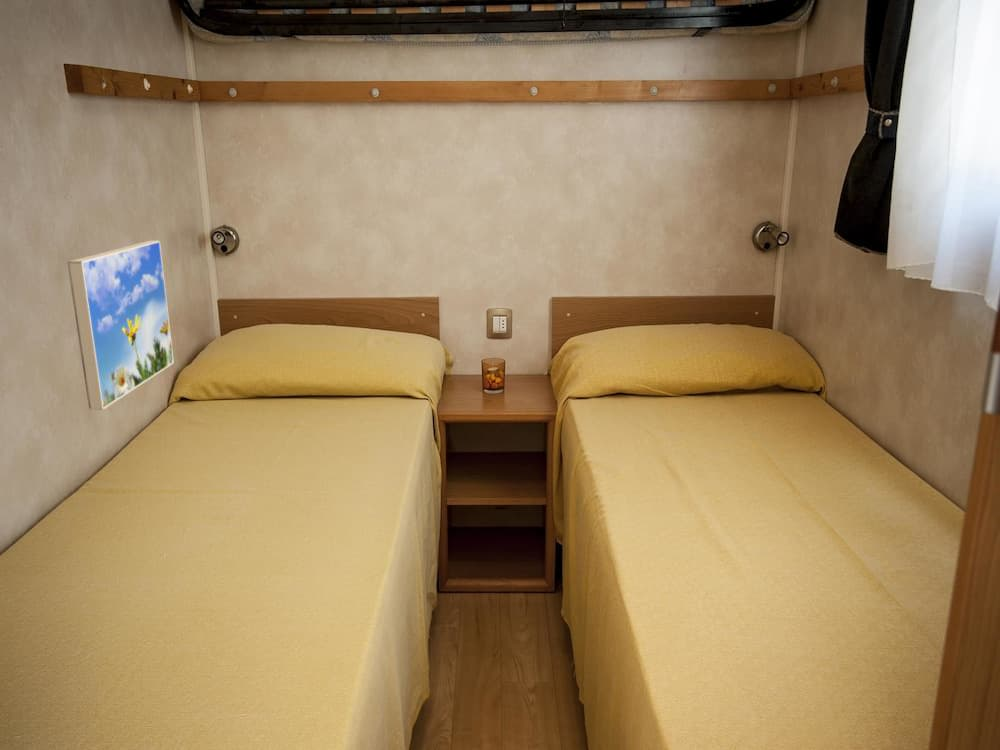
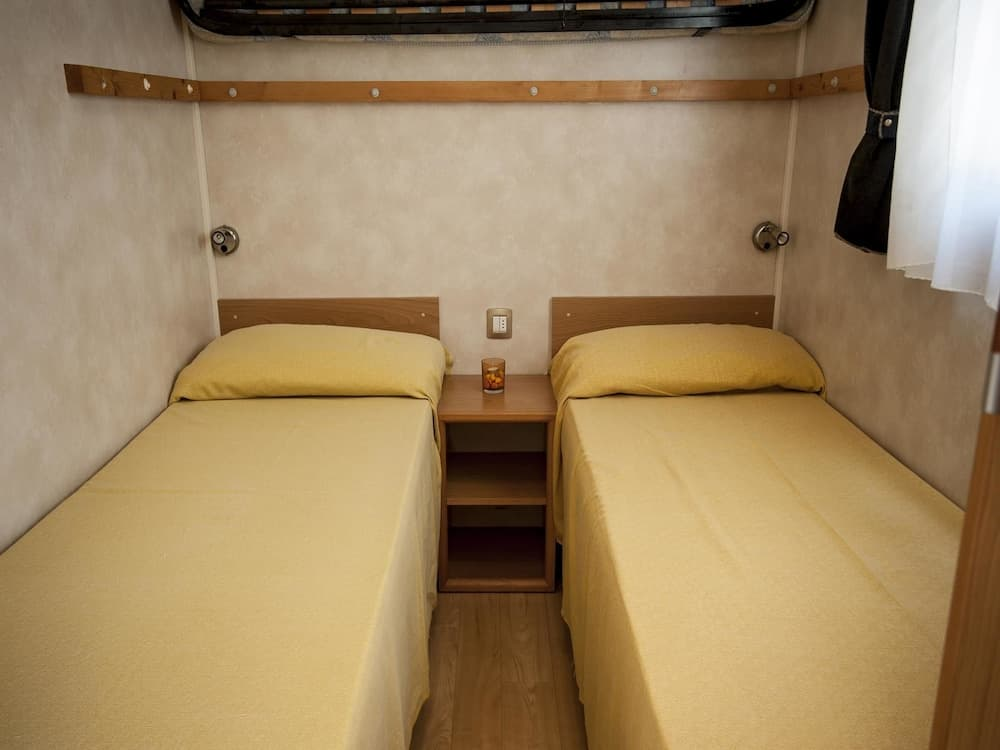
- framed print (127, 318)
